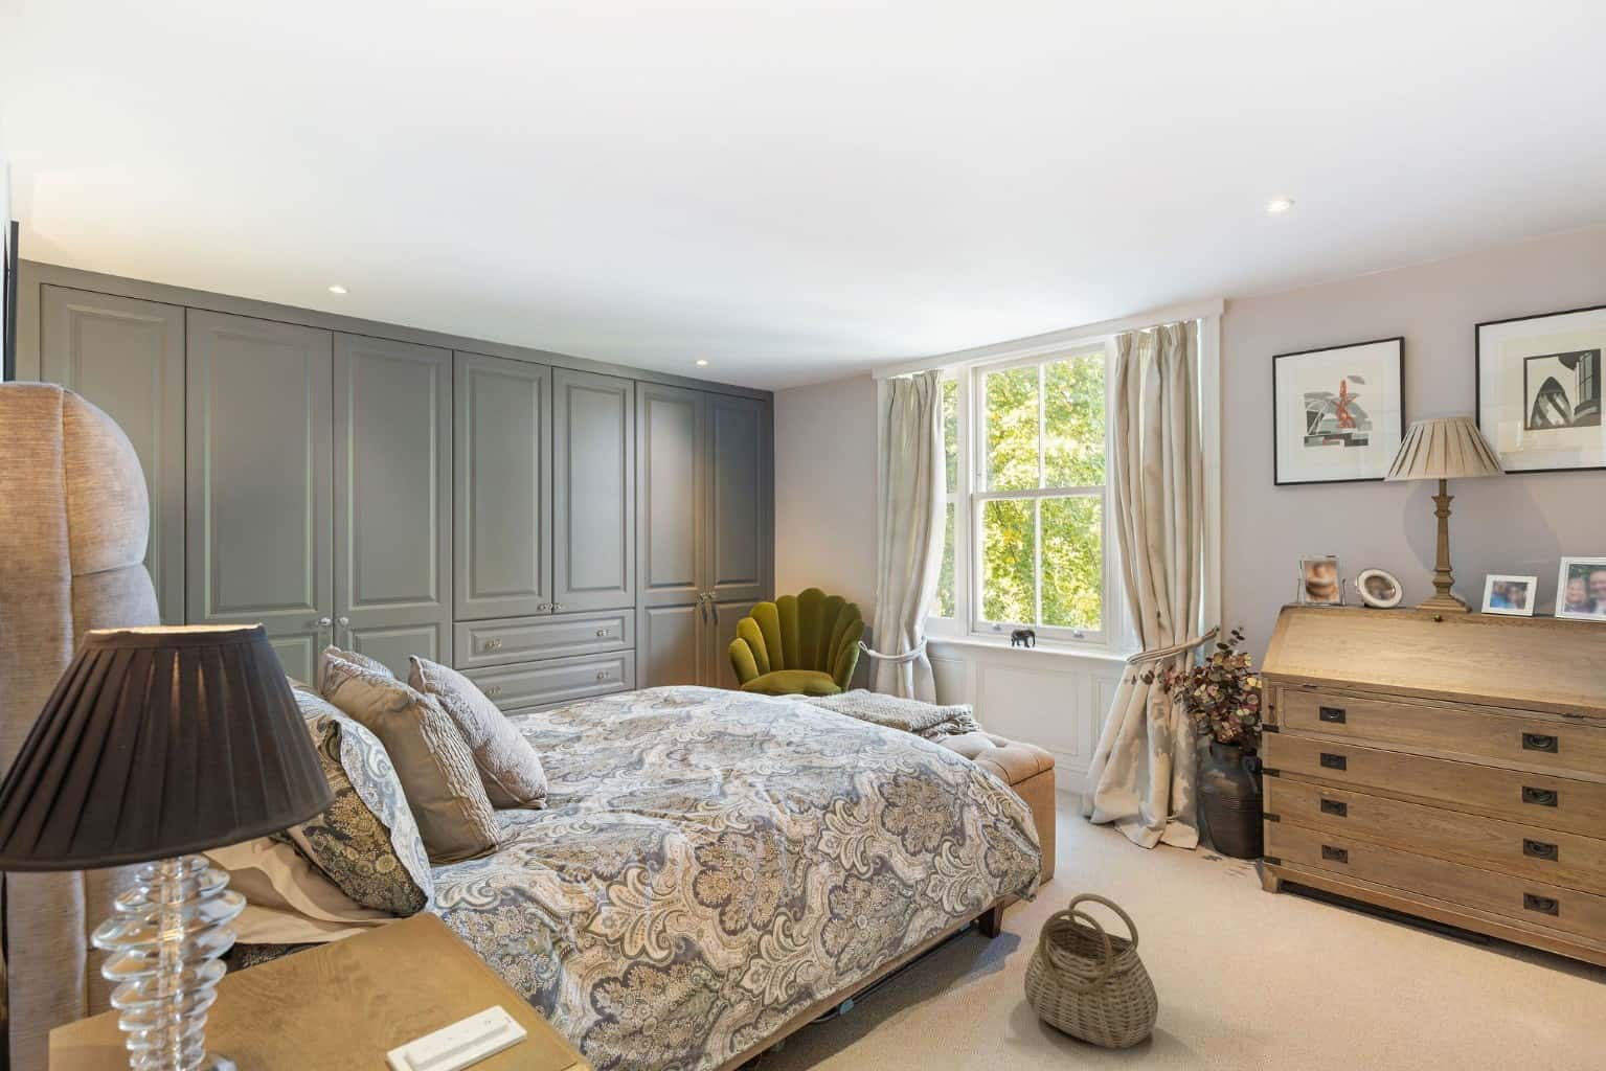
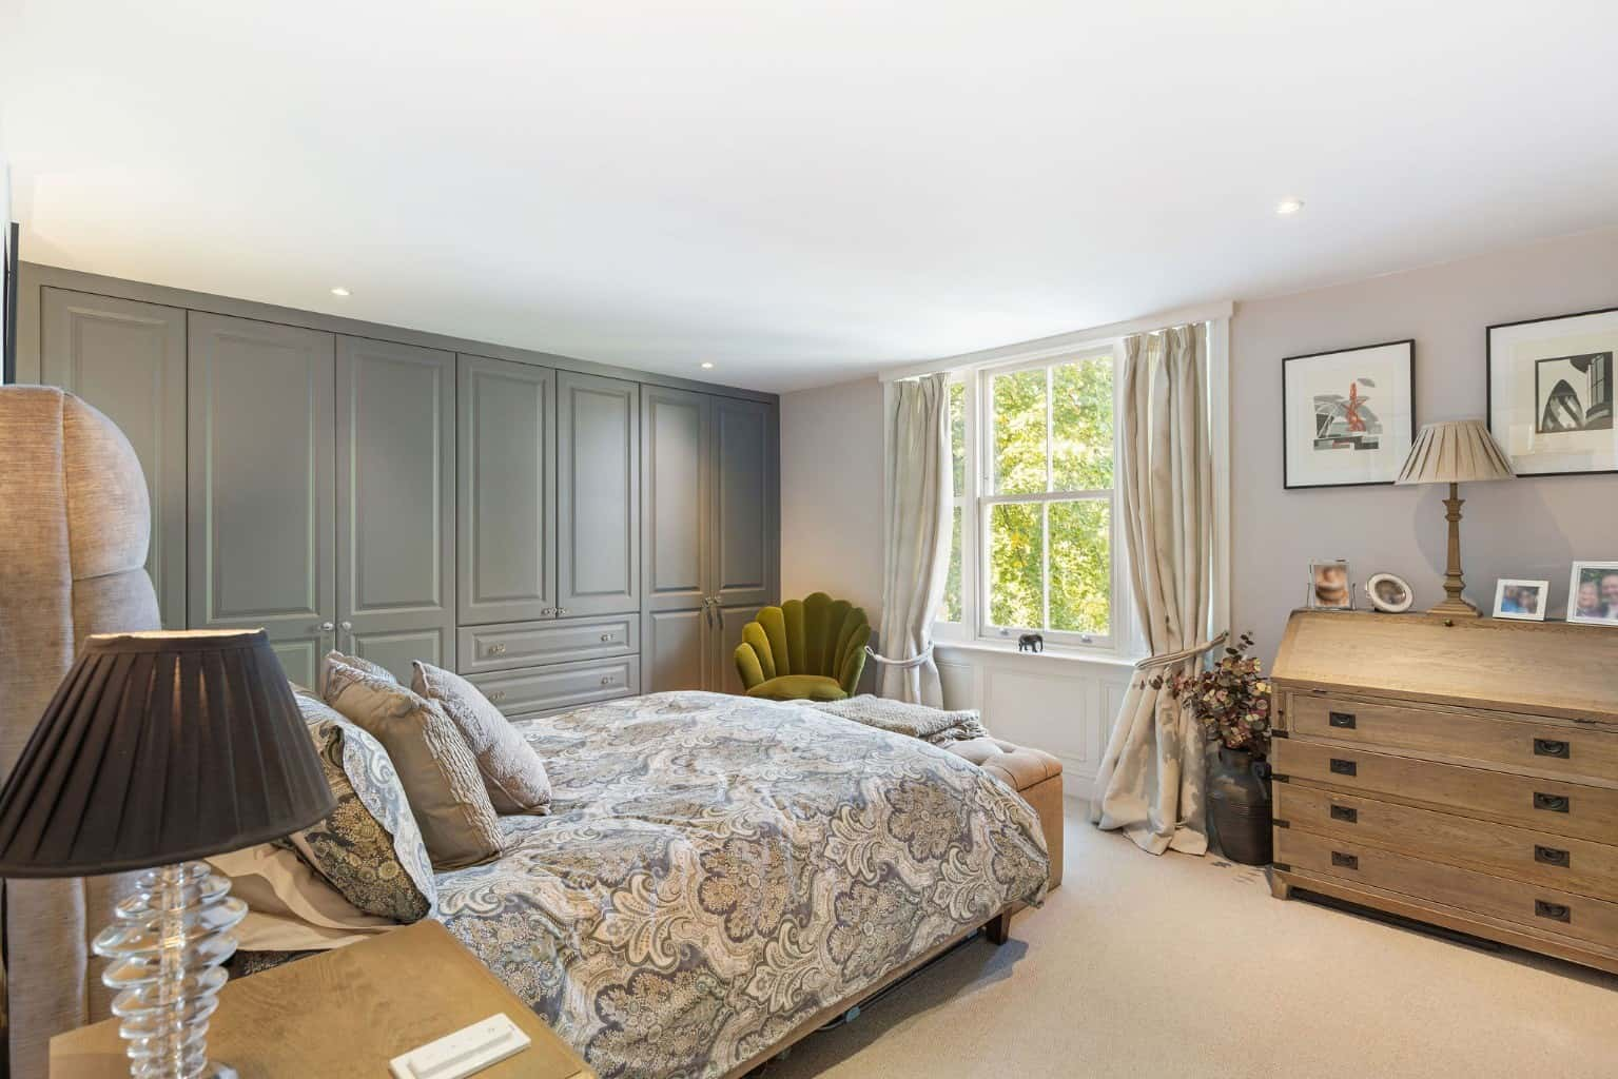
- basket (1088, 962)
